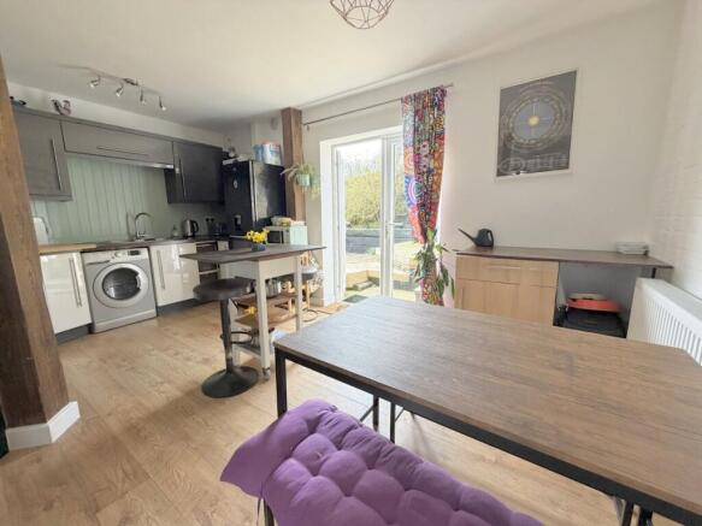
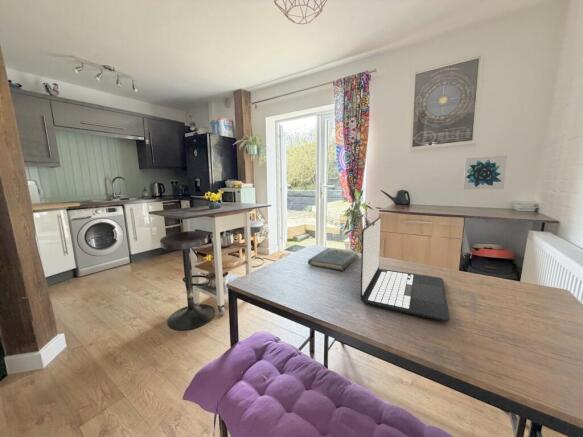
+ book (334, 257)
+ wall art (483, 173)
+ laptop (405, 272)
